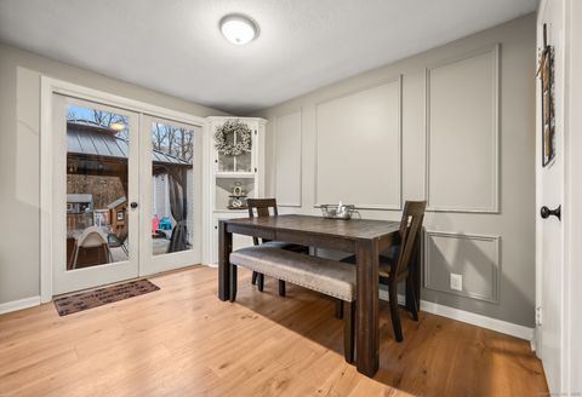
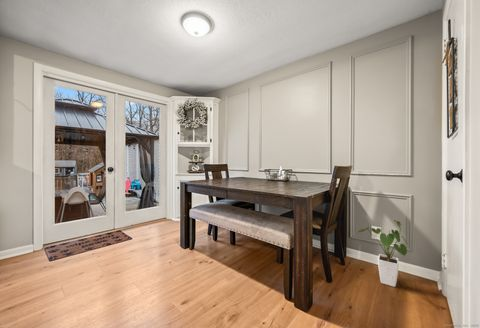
+ house plant (384, 251)
